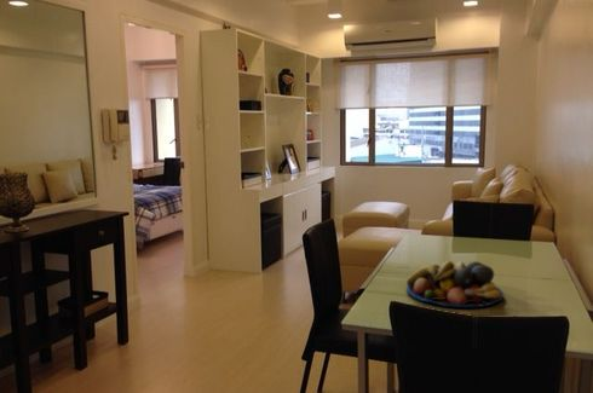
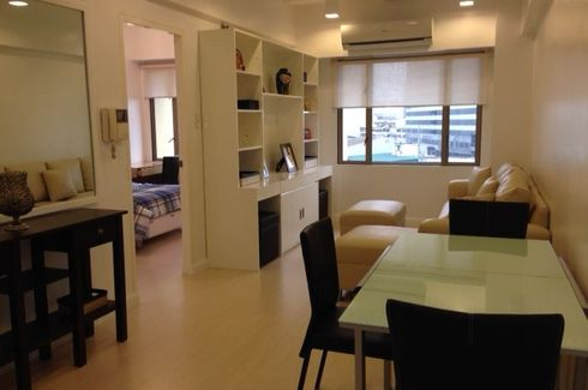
- fruit bowl (453, 276)
